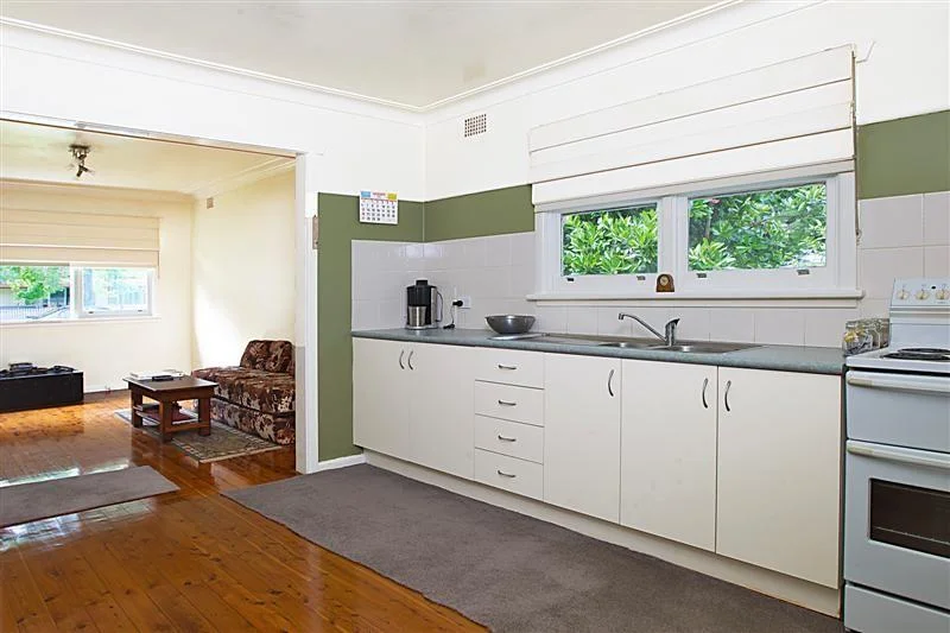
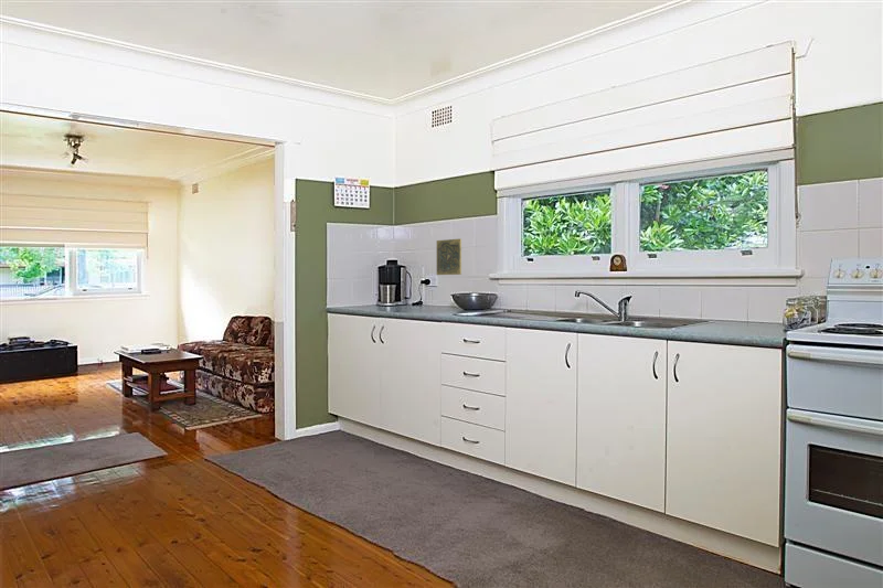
+ decorative tile (448, 257)
